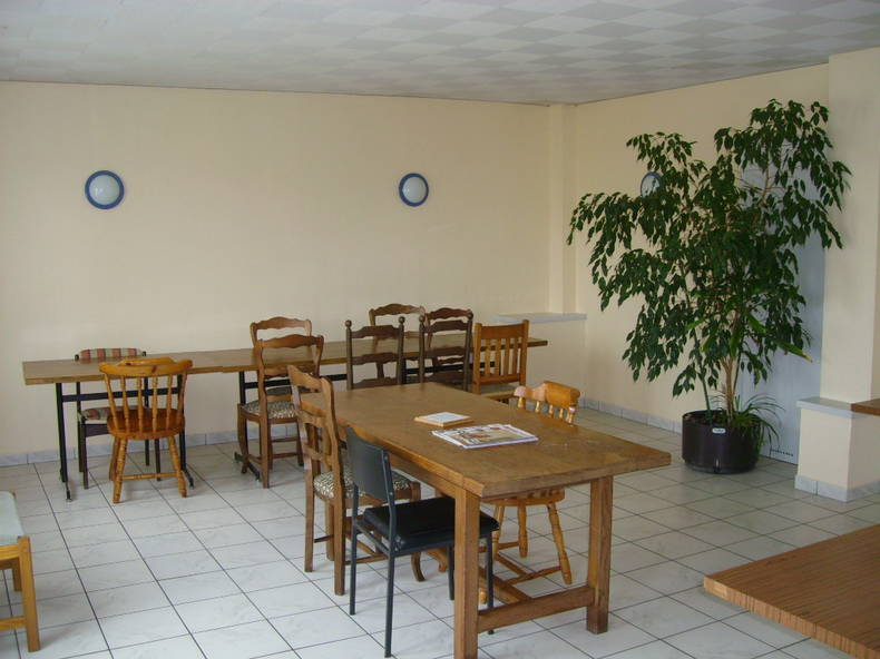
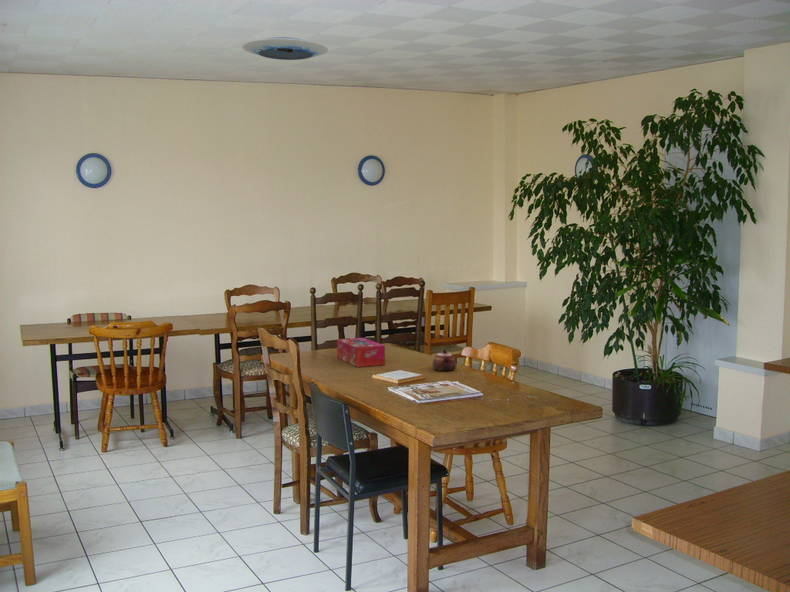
+ teapot (444, 358)
+ dome light (285, 47)
+ tissue box (360, 351)
